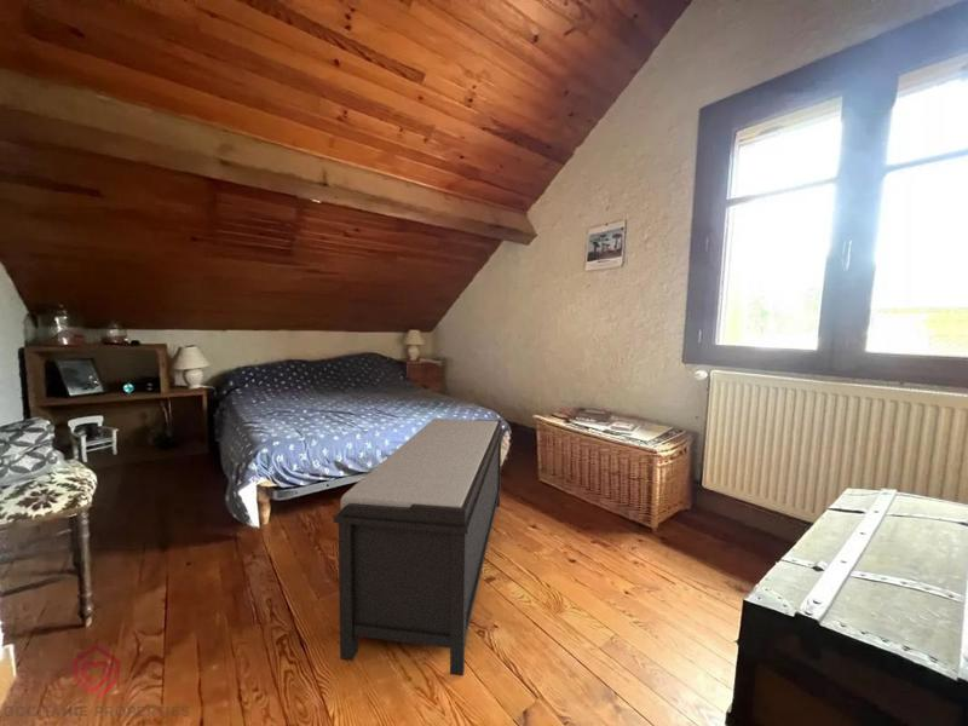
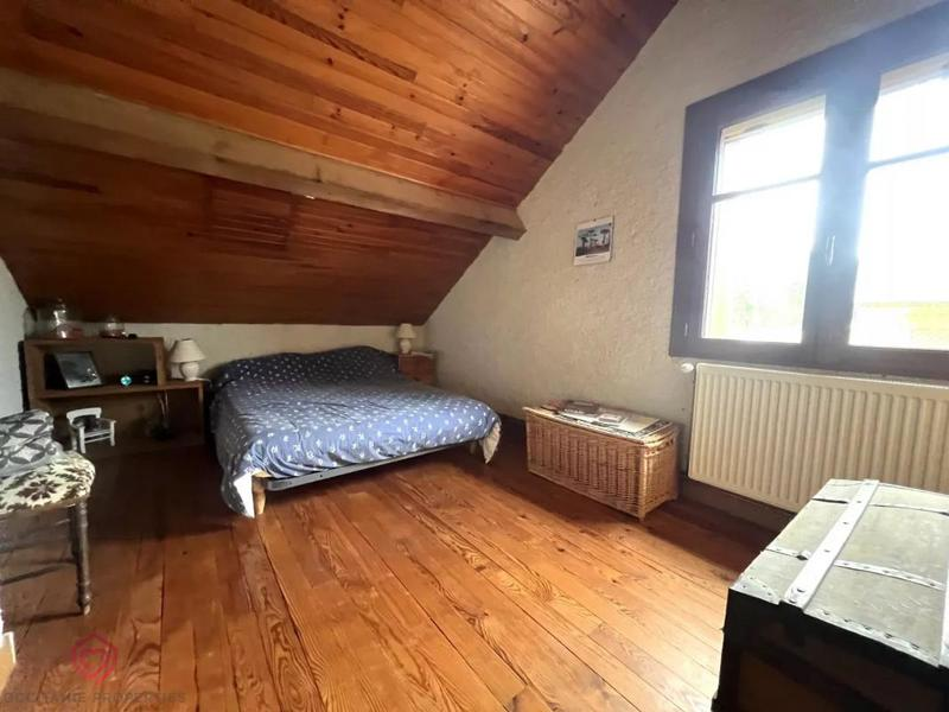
- bench (444, 503)
